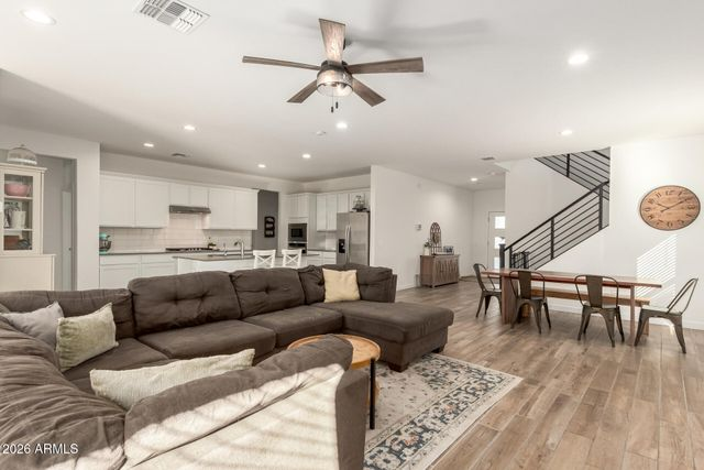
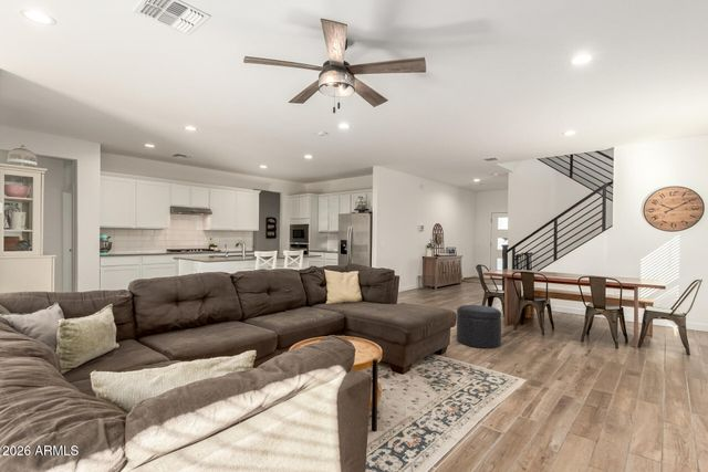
+ ottoman (478, 324)
